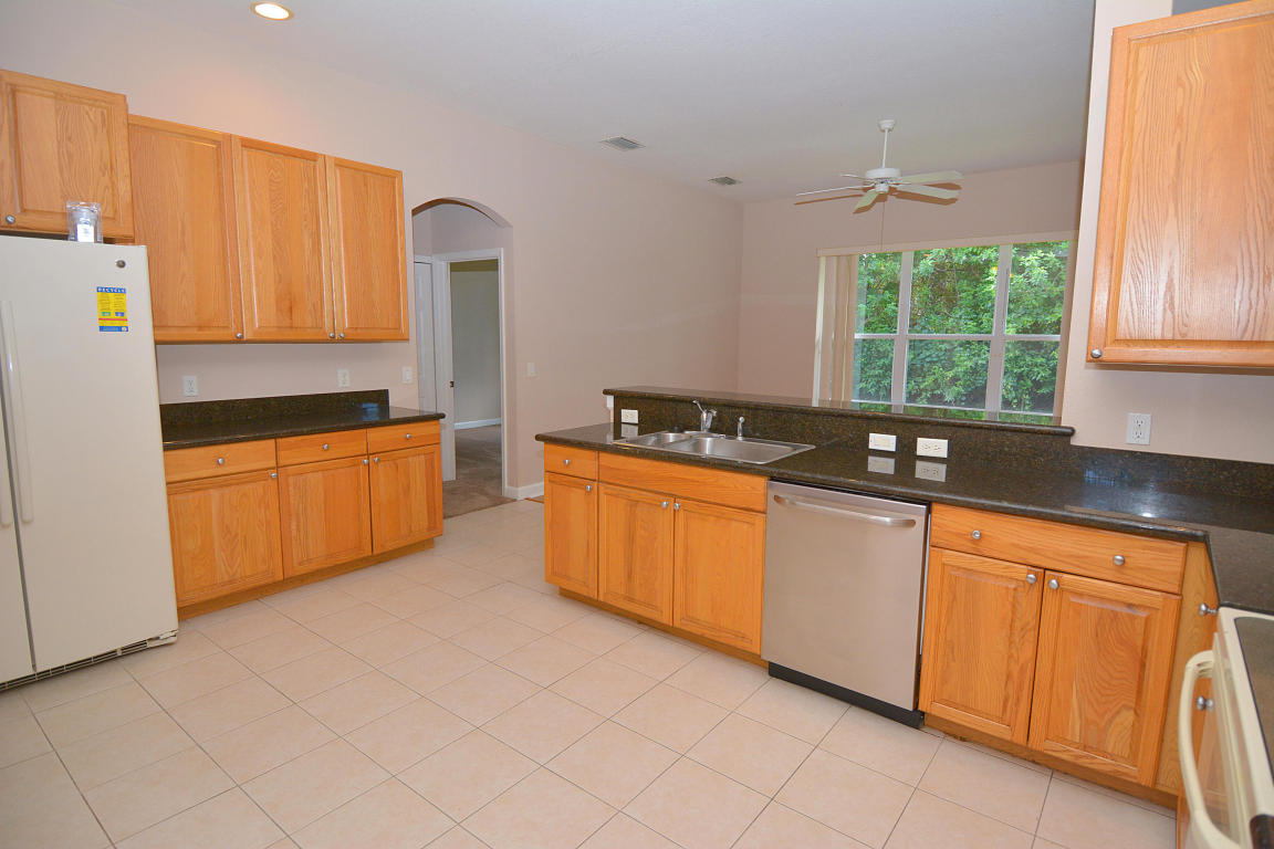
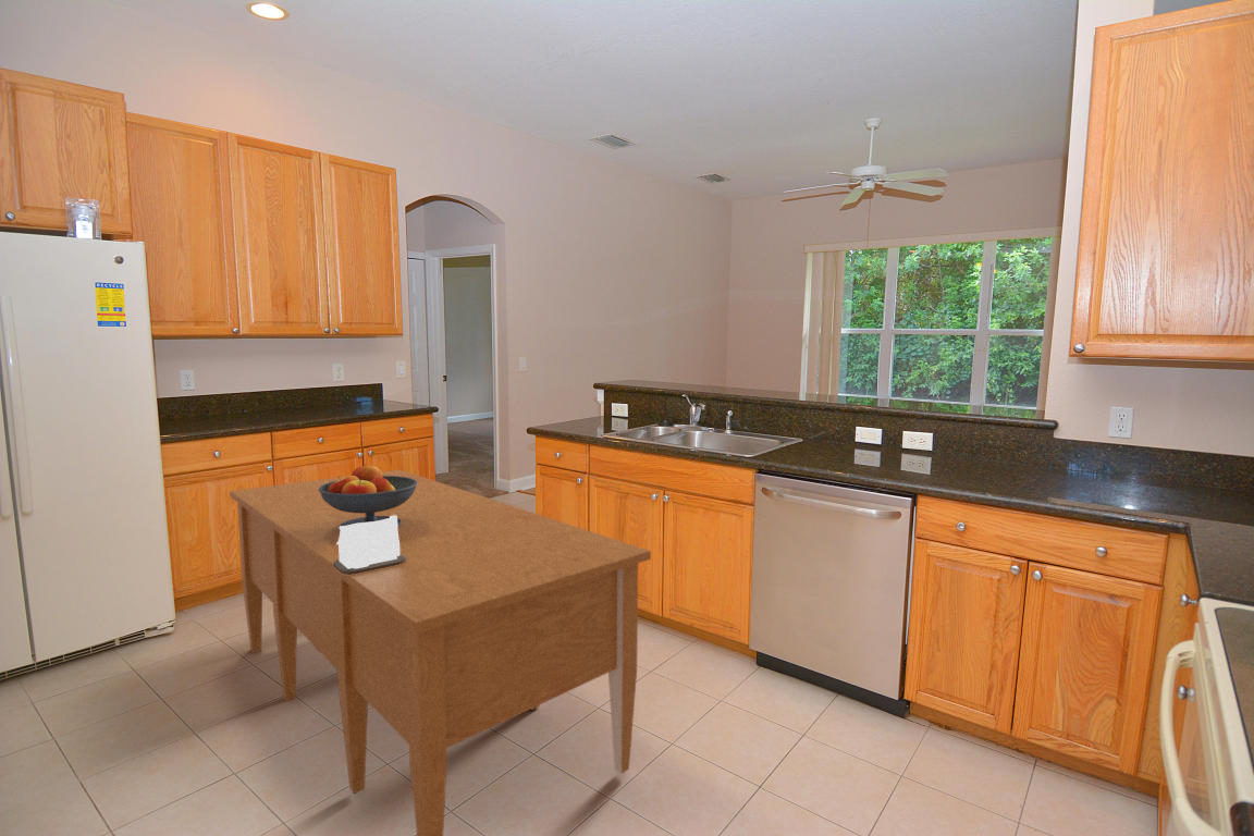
+ fruit bowl (369, 496)
+ desk (408, 610)
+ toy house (369, 541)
